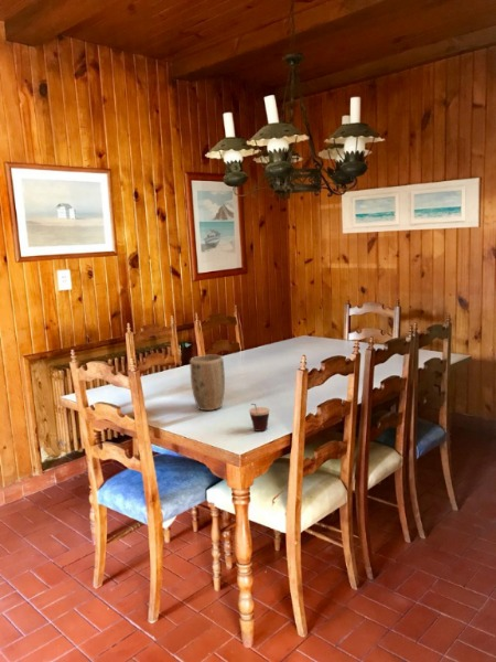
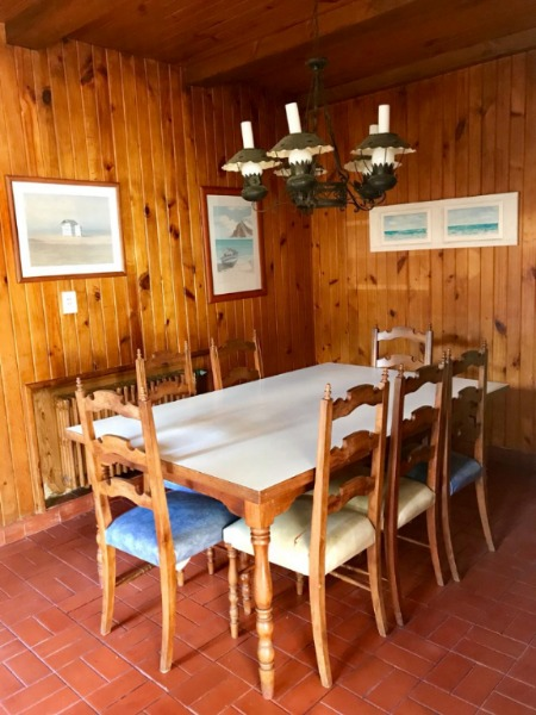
- cup (257, 415)
- plant pot (207, 382)
